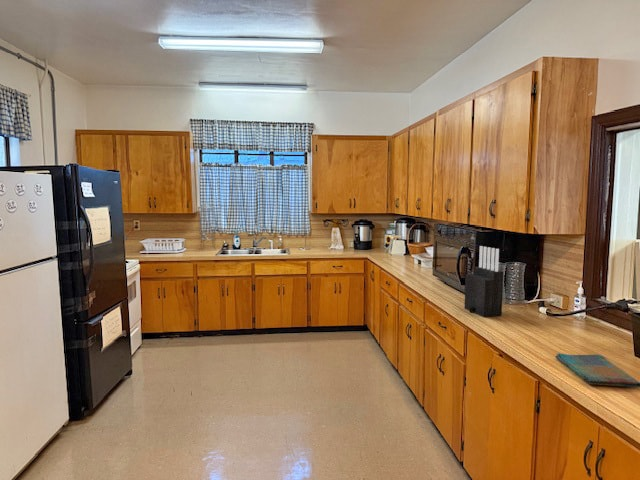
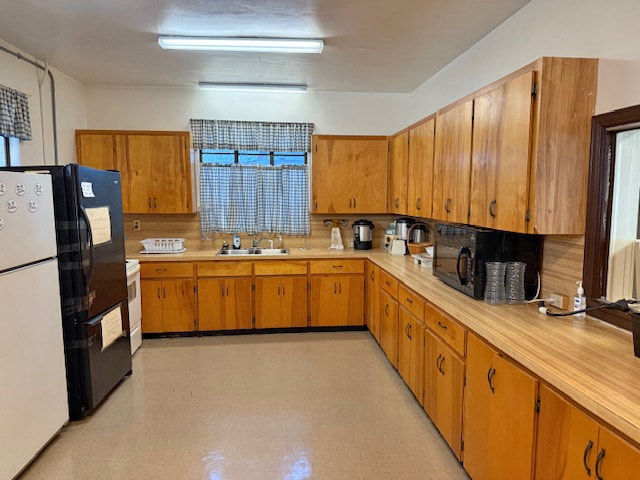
- dish towel (595, 368)
- knife block (481, 280)
